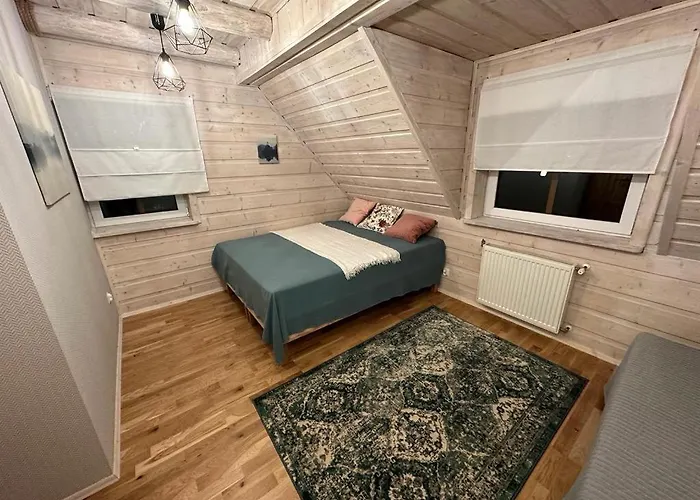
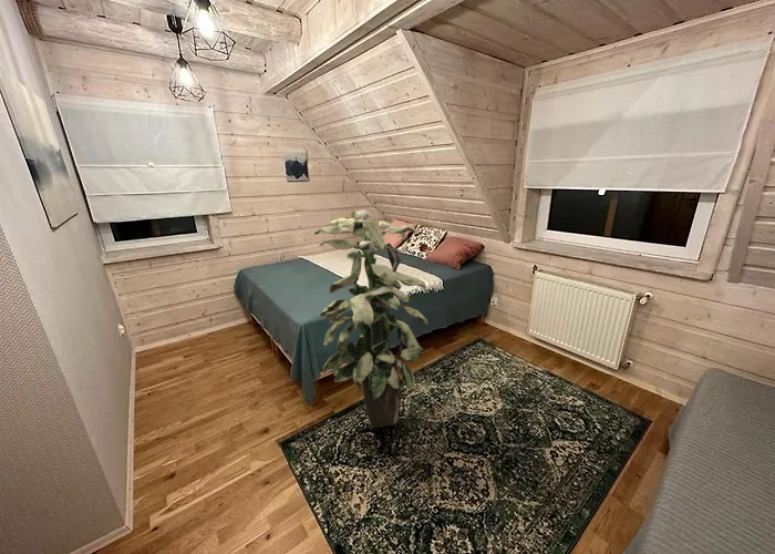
+ indoor plant (370, 321)
